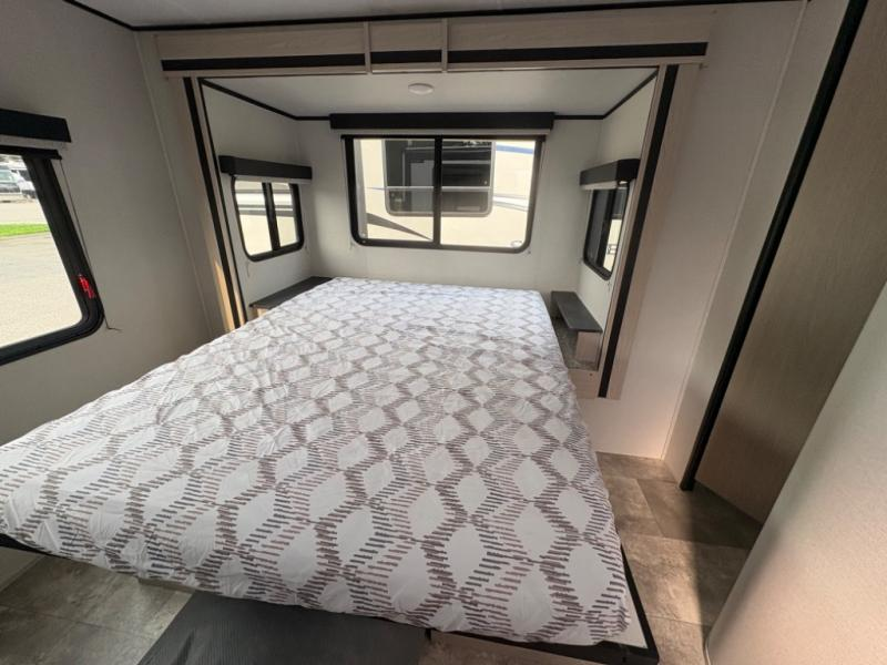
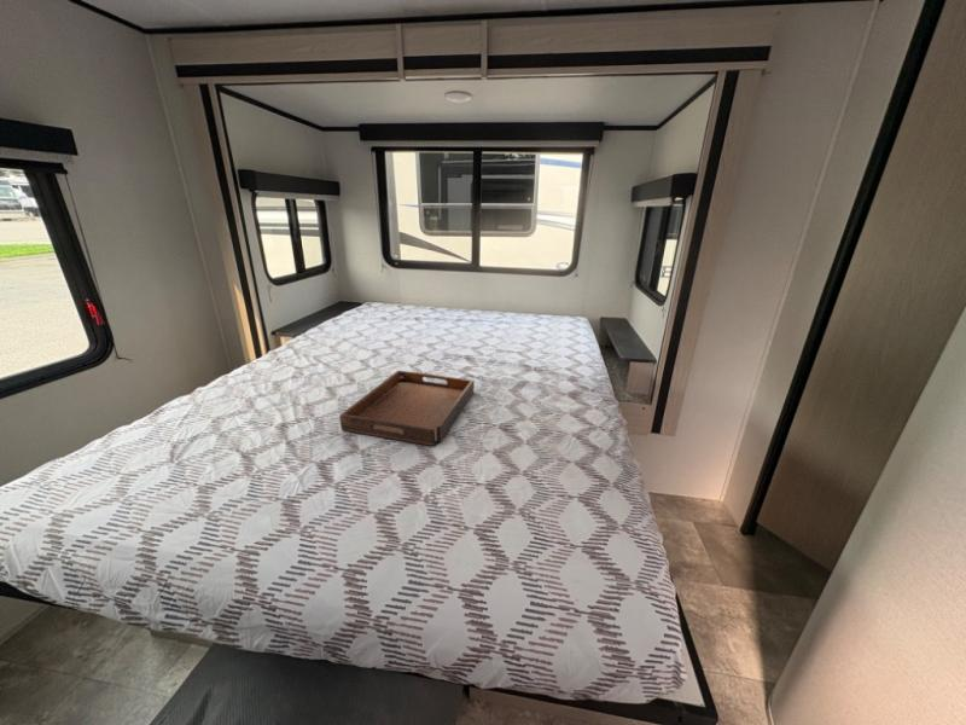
+ serving tray (414, 402)
